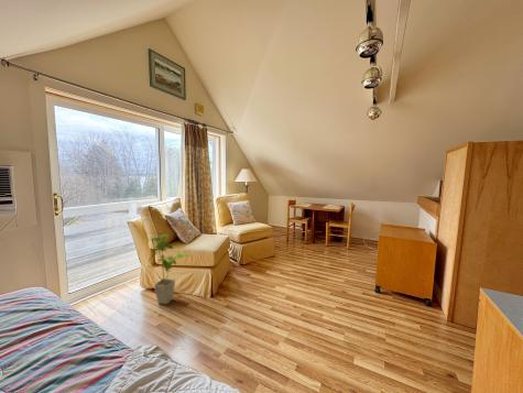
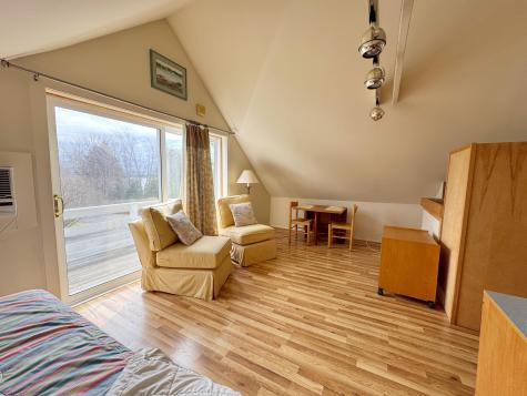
- house plant (166, 270)
